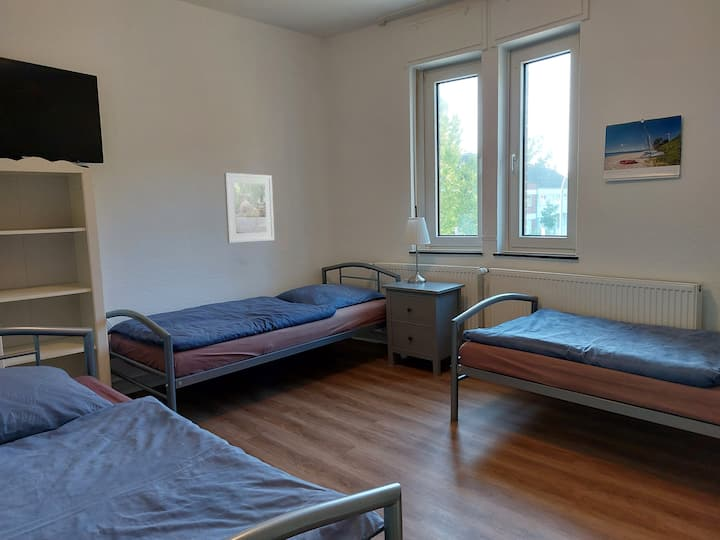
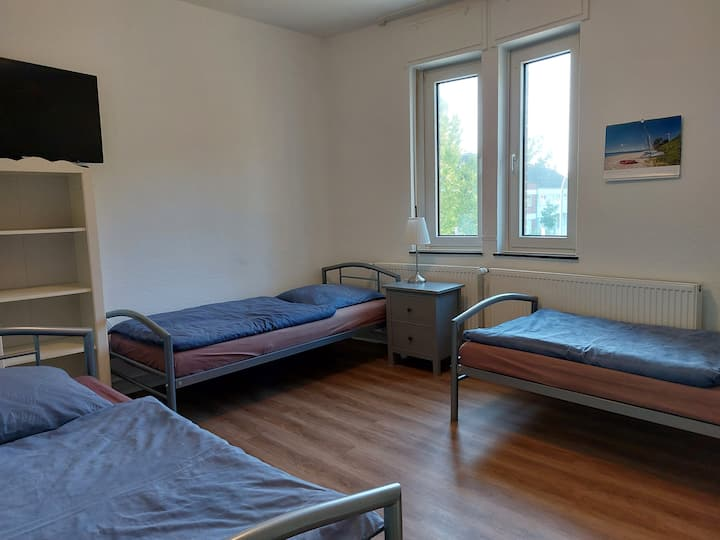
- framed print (250, 208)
